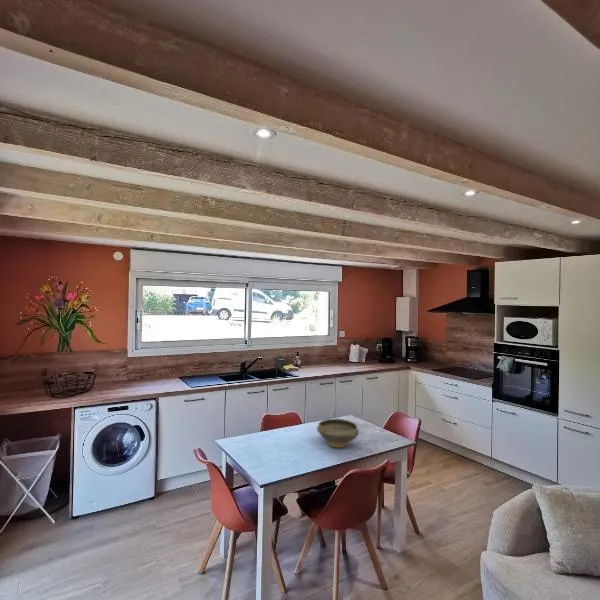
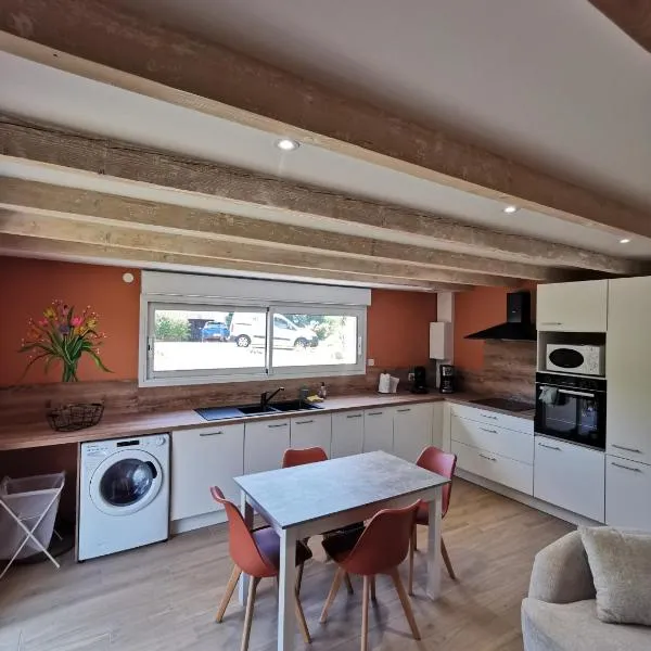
- bowl (337, 434)
